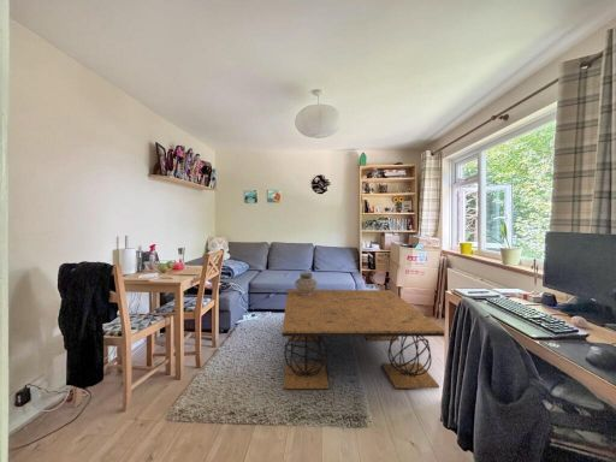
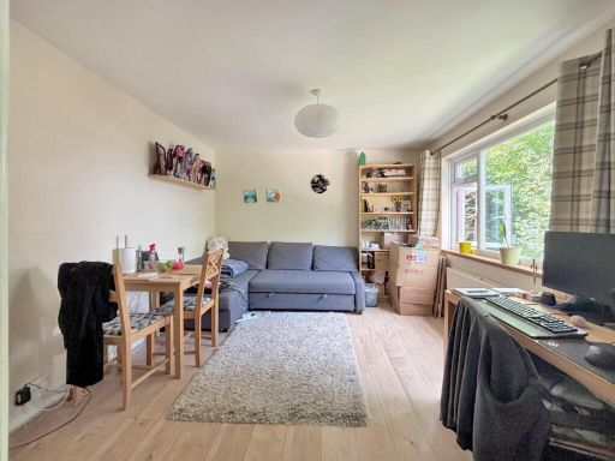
- ceramic pot (306, 283)
- coffee table (348, 328)
